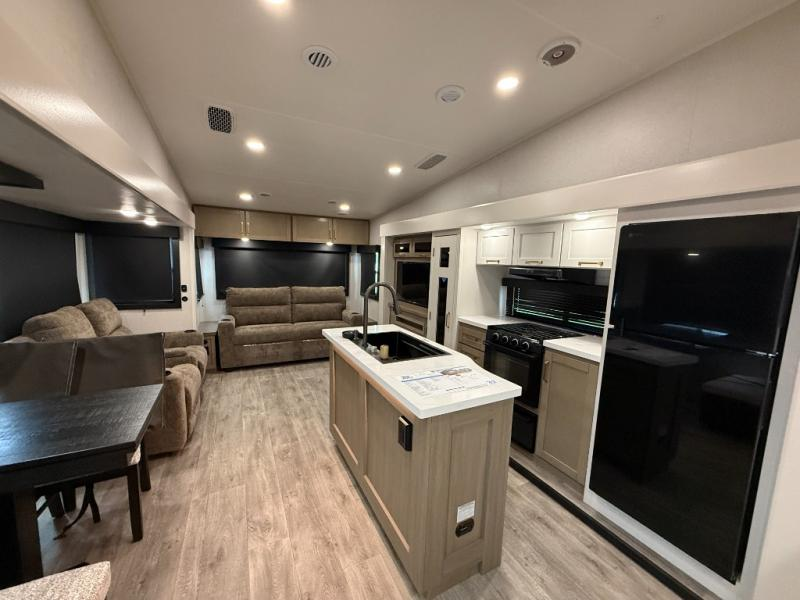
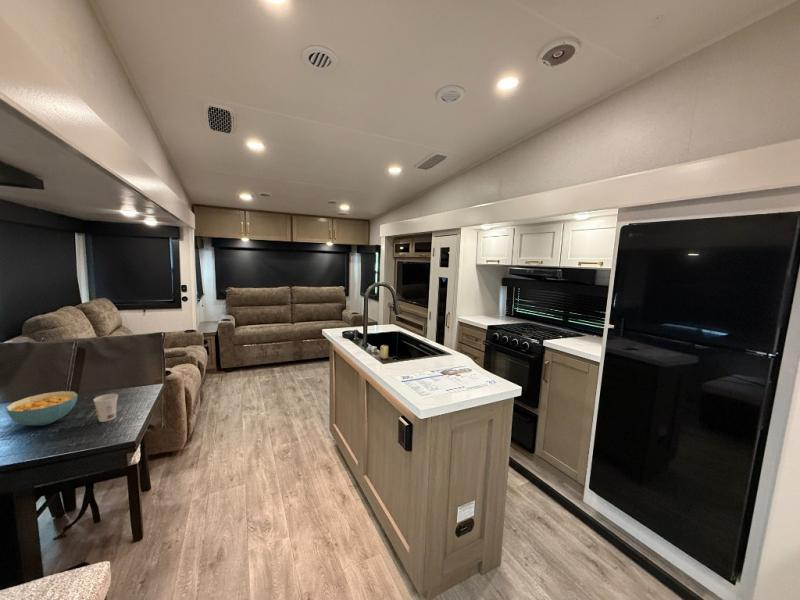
+ cereal bowl (44, 411)
+ cup (106, 408)
